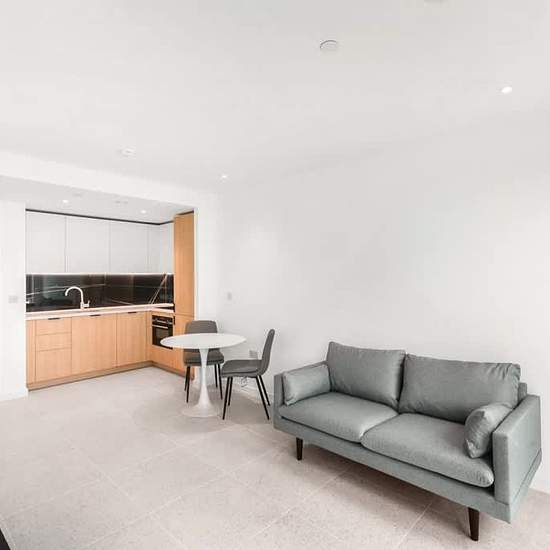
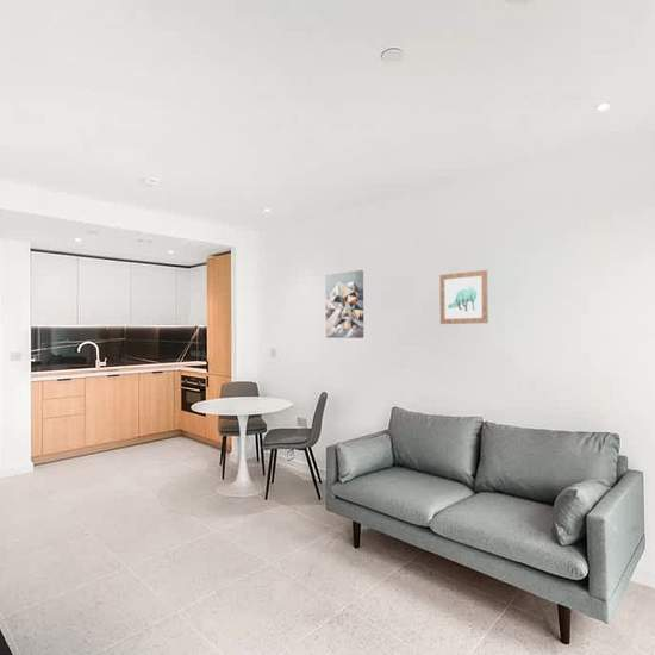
+ wall art (343, 305)
+ wall art (462, 298)
